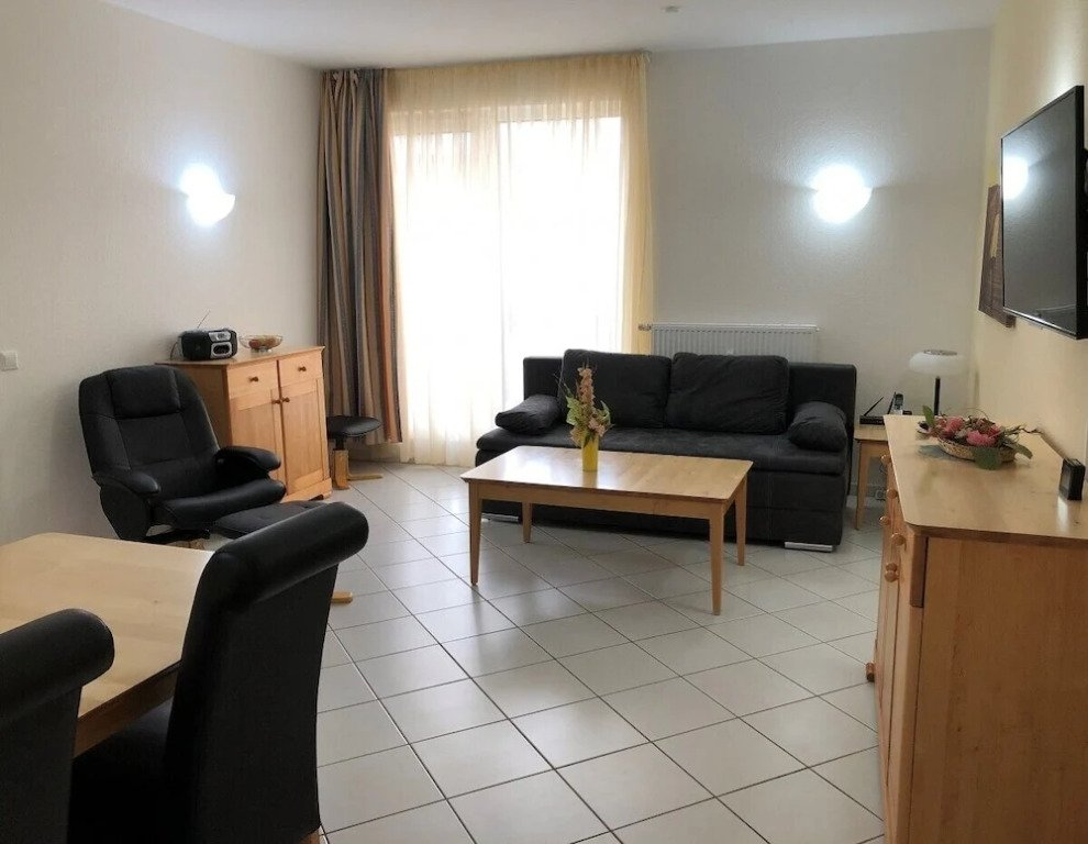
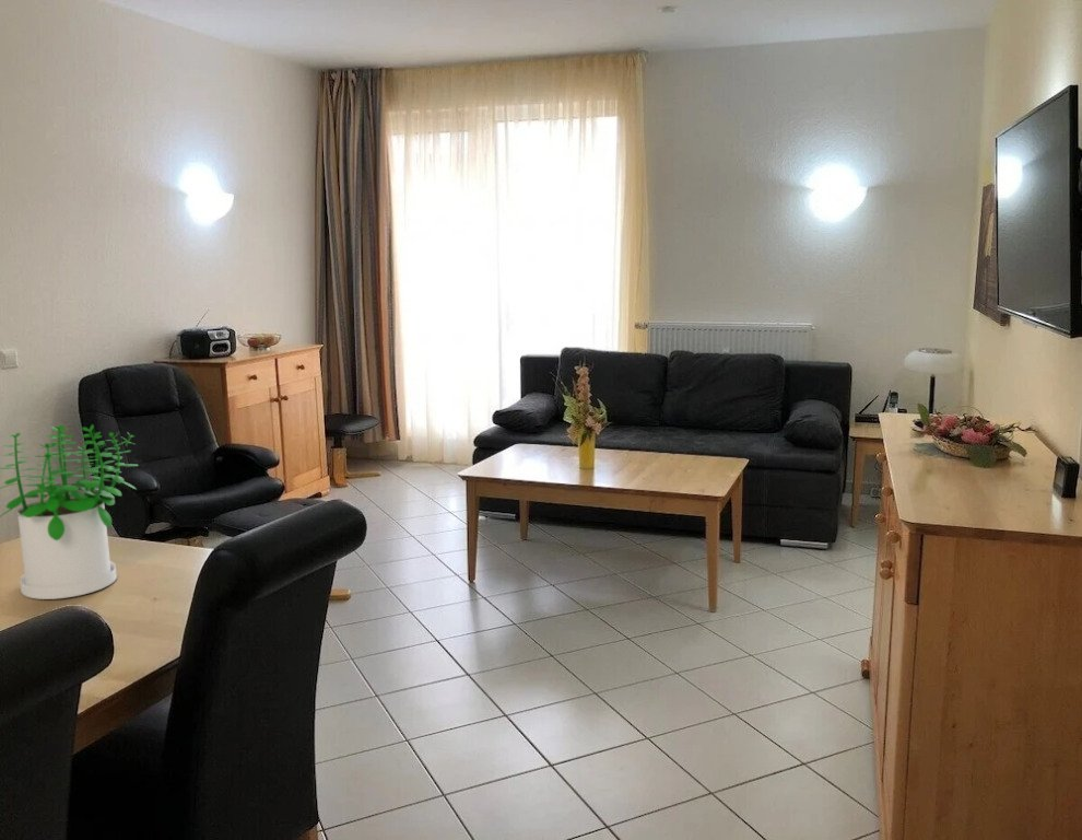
+ potted plant (73, 504)
